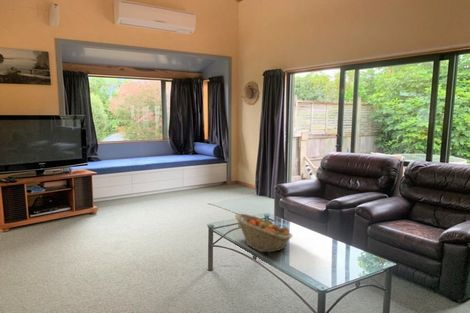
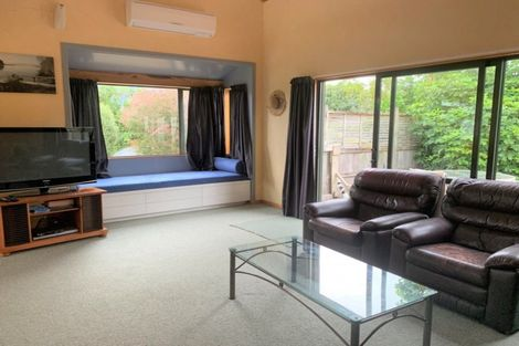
- fruit basket (262, 230)
